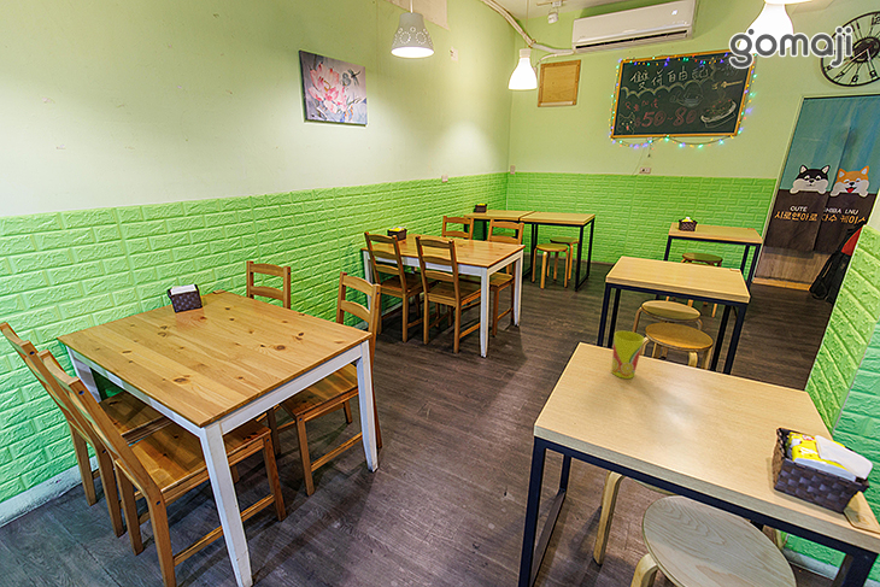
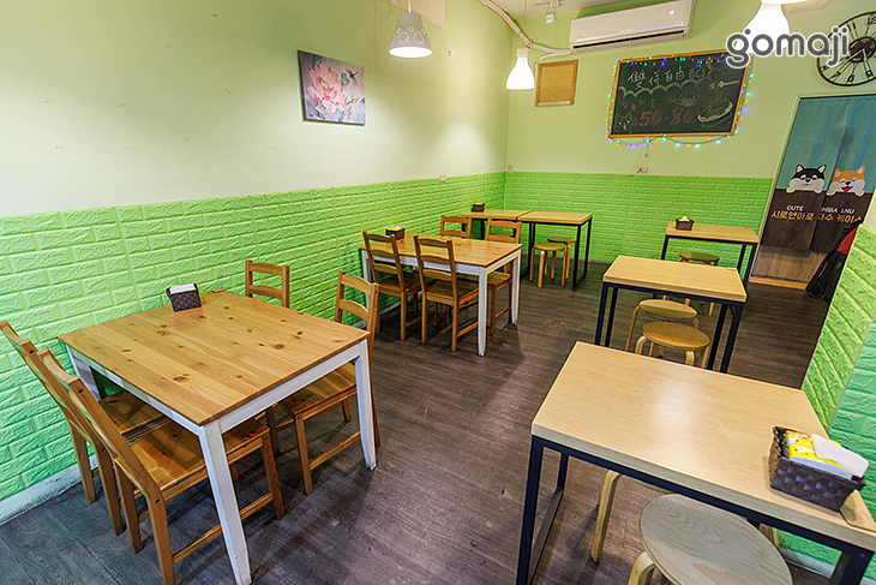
- cup (626, 354)
